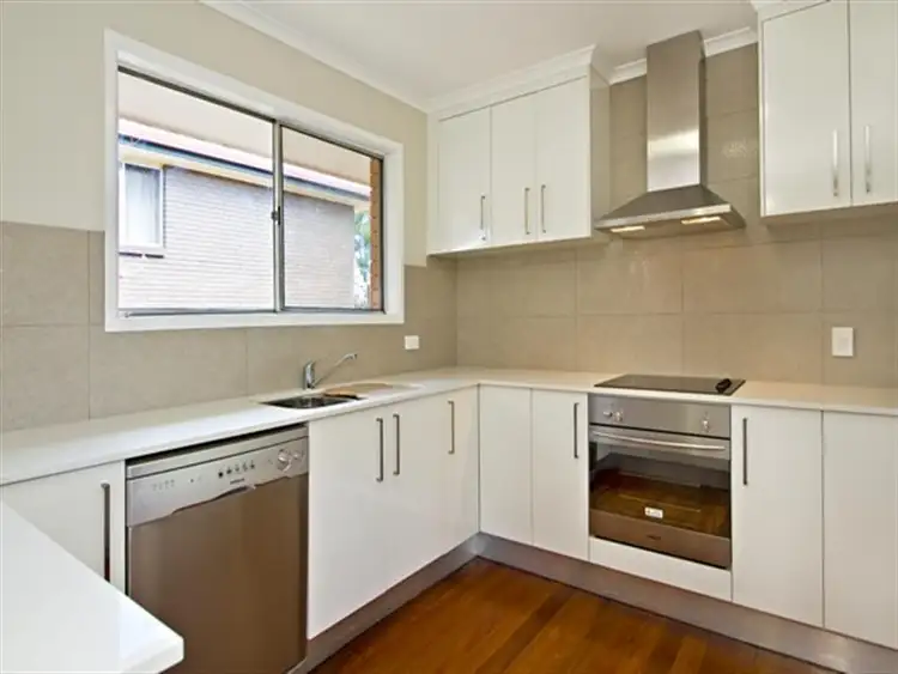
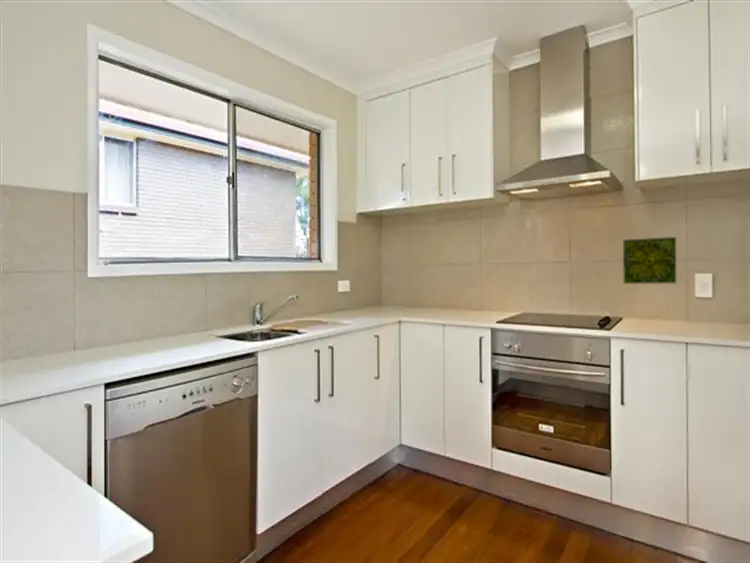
+ decorative tile (649, 261)
